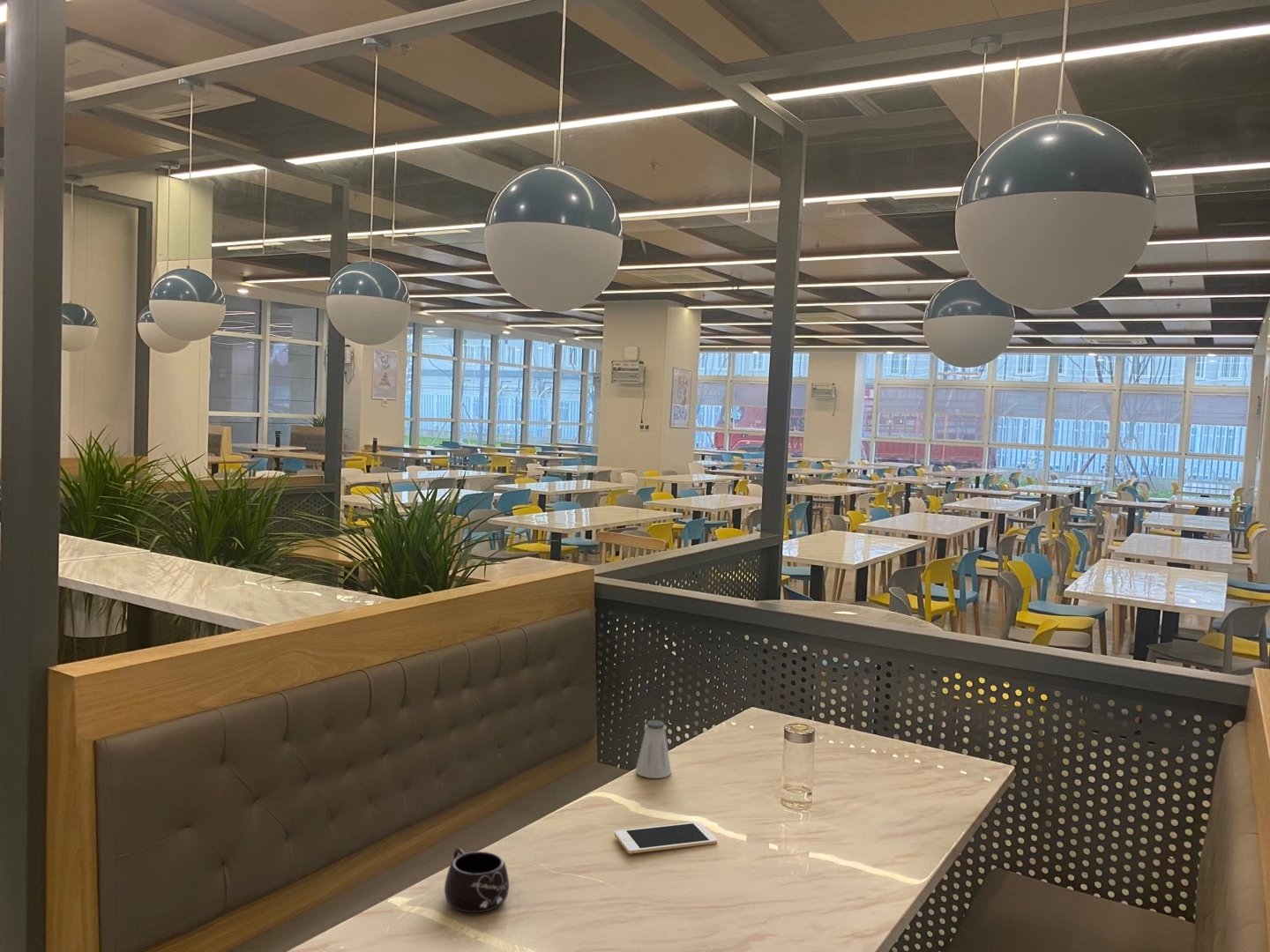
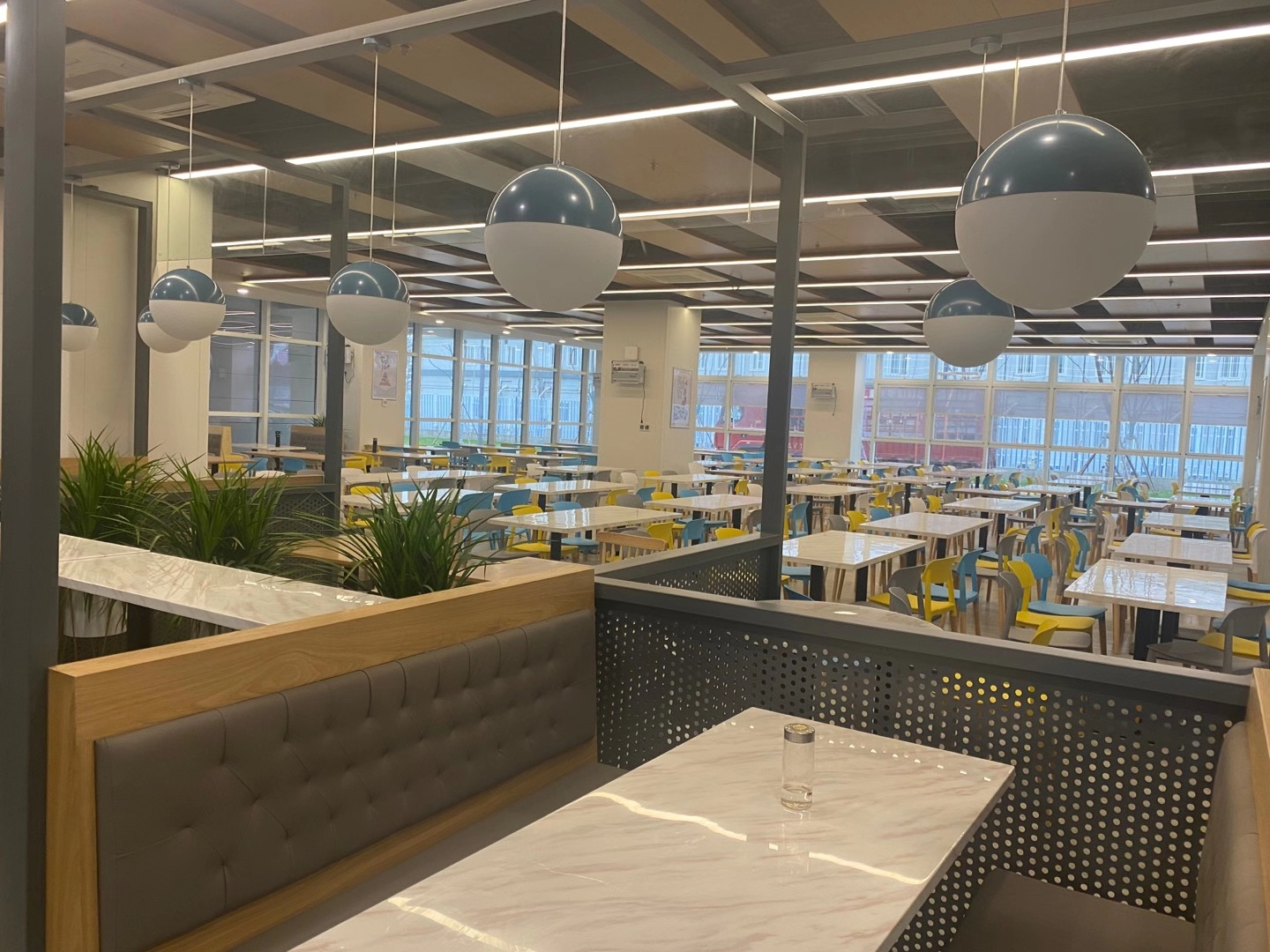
- saltshaker (654, 747)
- cell phone (665, 837)
- mug (473, 878)
